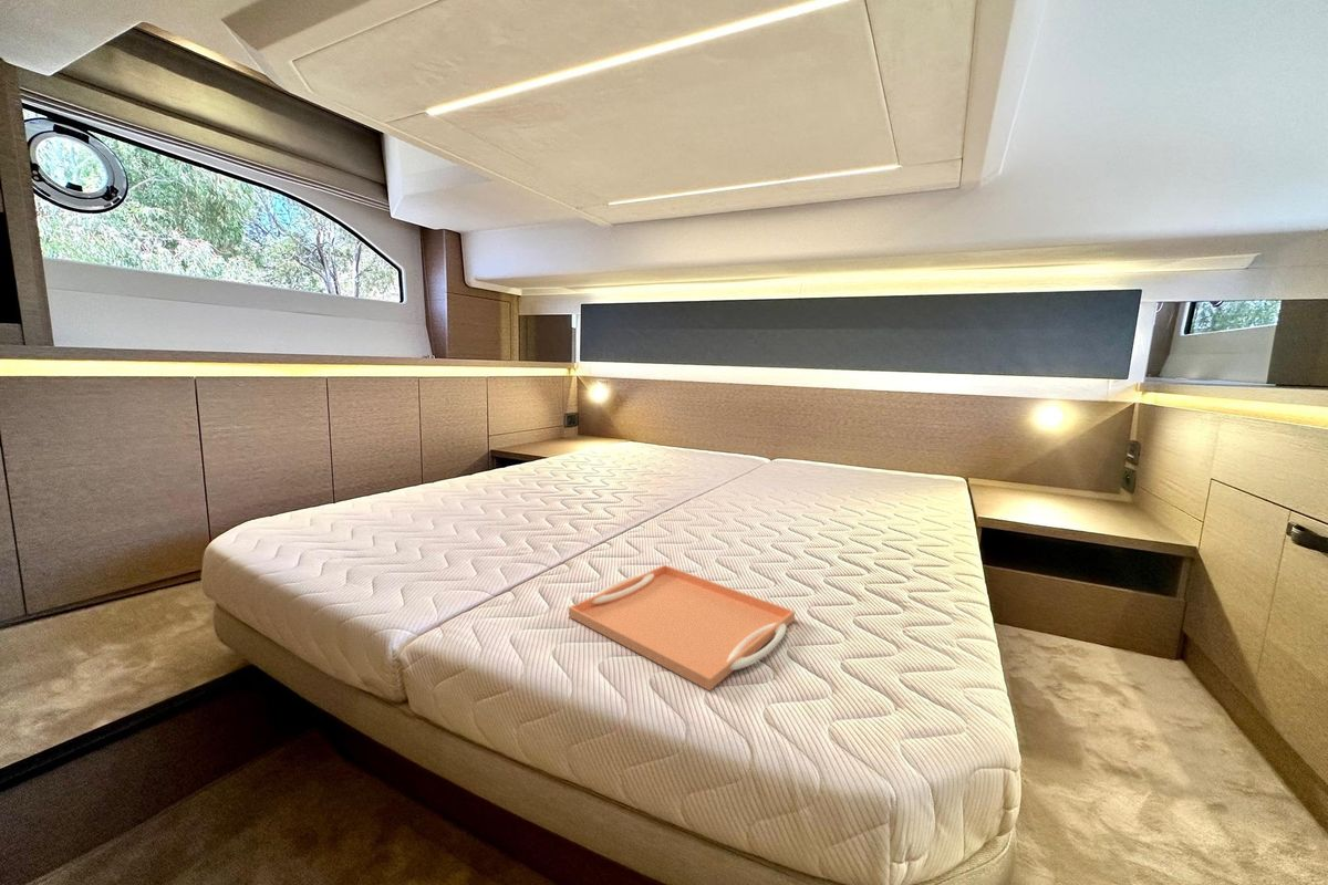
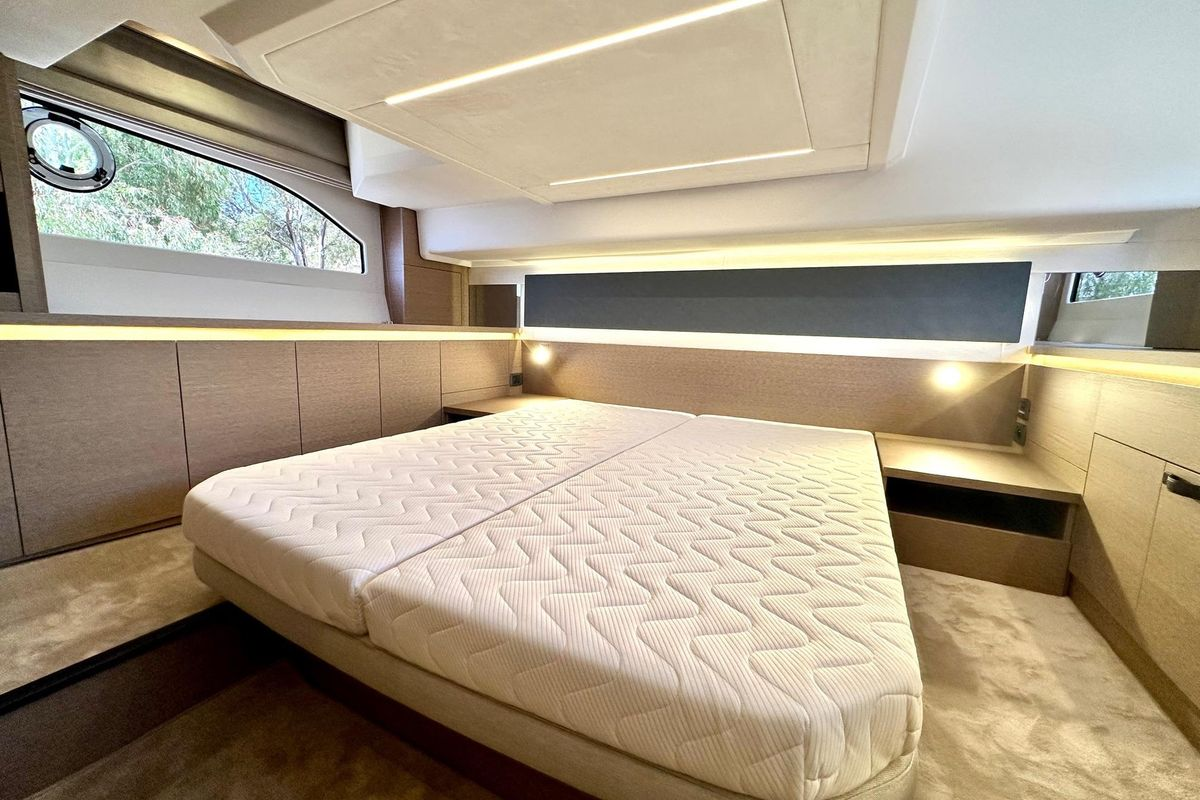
- serving tray (682, 614)
